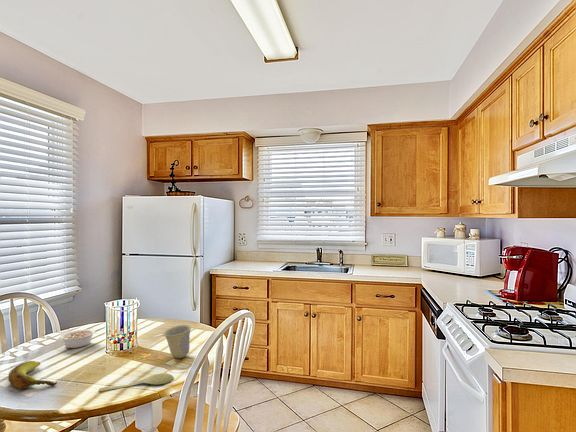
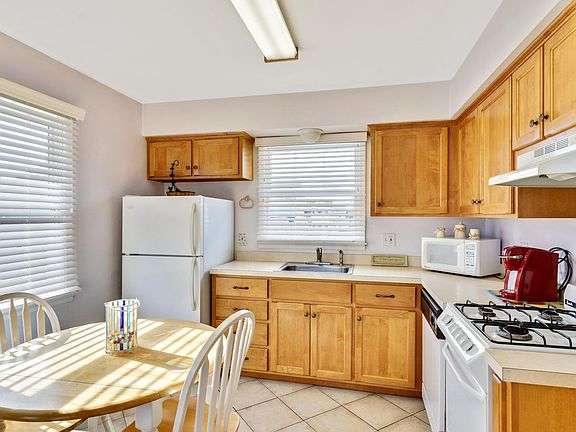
- legume (79, 337)
- spoon (137, 382)
- banana (34, 368)
- cup (177, 342)
